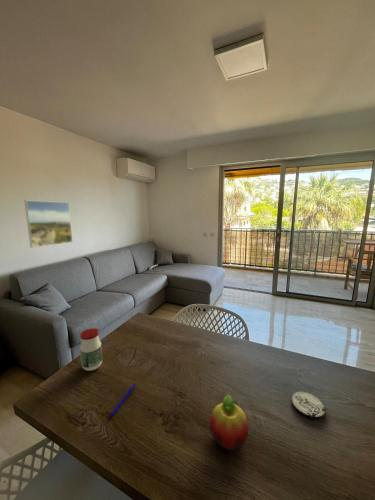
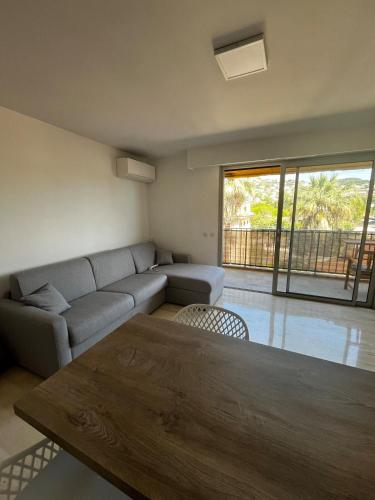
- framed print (50, 223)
- pen (123, 399)
- coaster (307, 404)
- jar (91, 349)
- fruit (228, 422)
